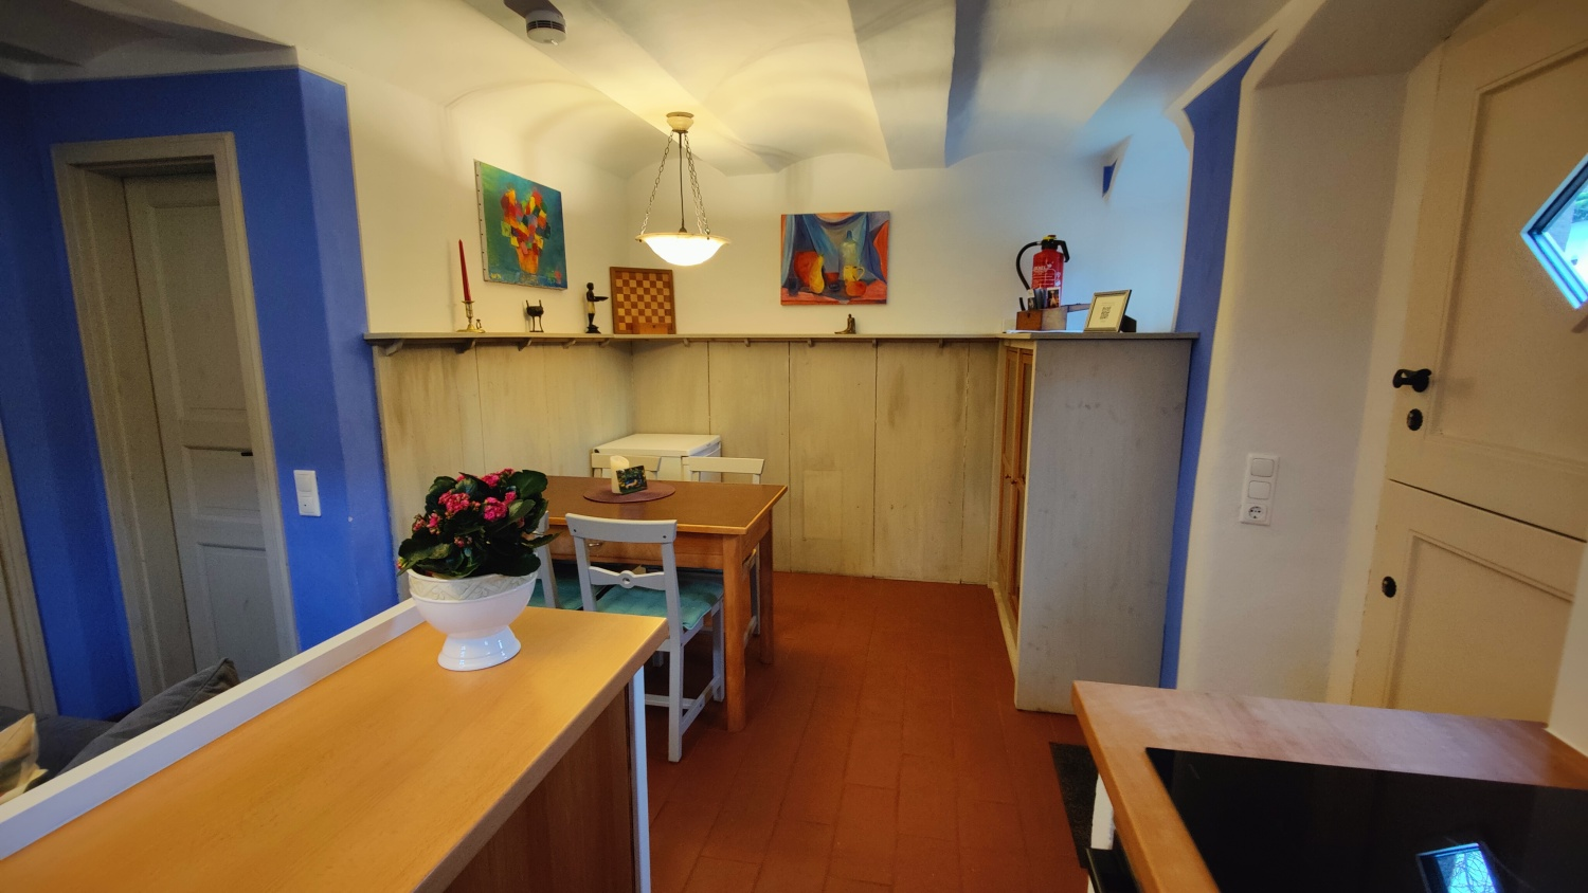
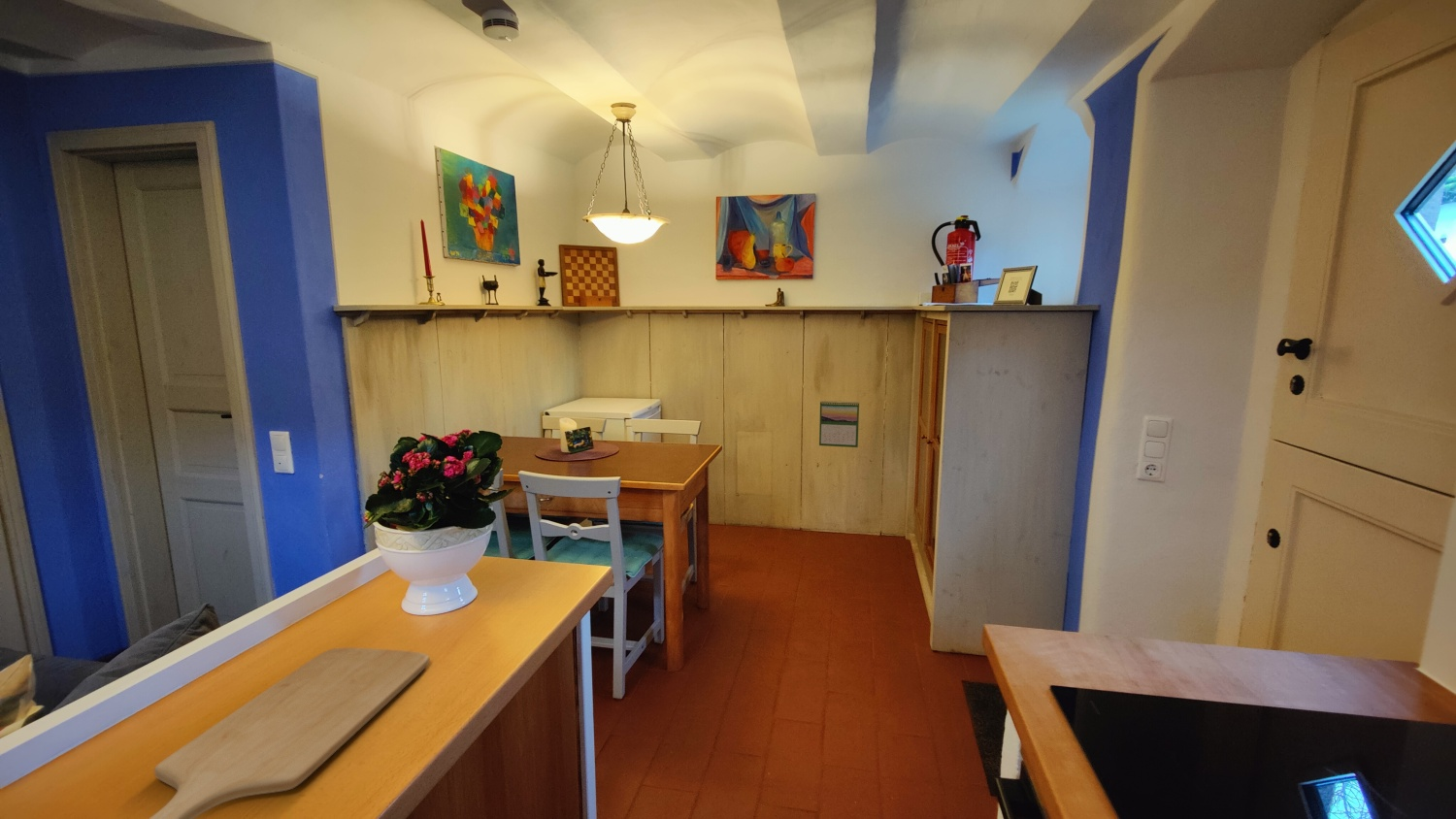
+ calendar (839, 423)
+ chopping board (278, 735)
